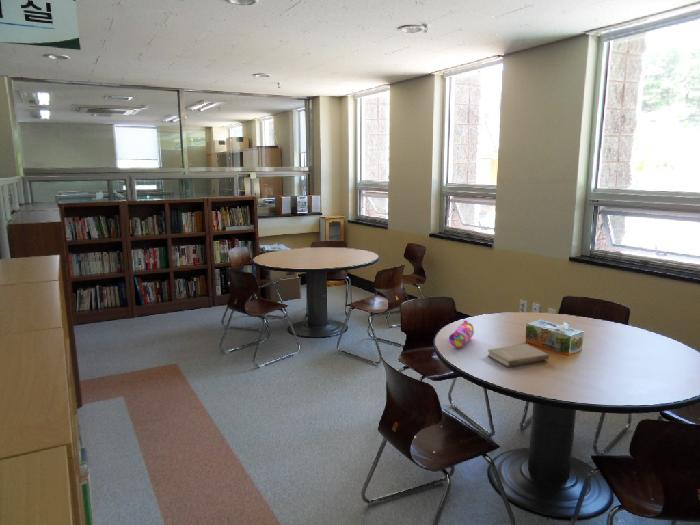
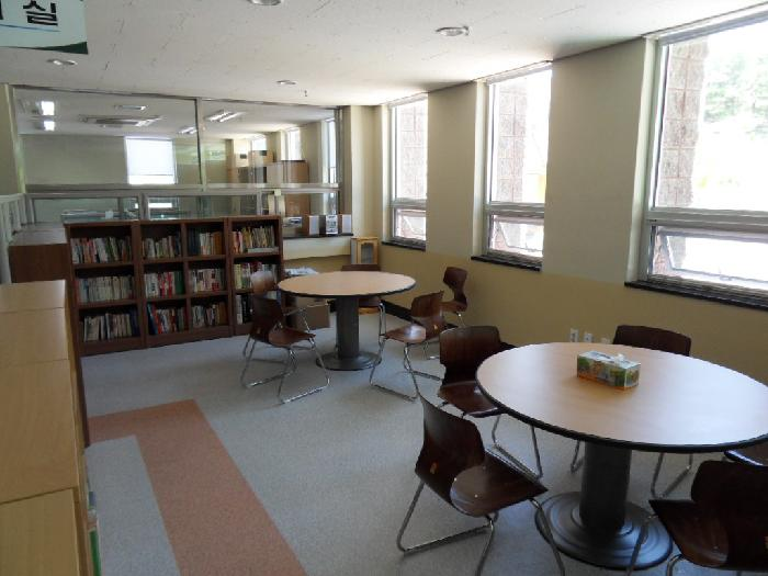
- book (517, 355)
- pencil case (461, 334)
